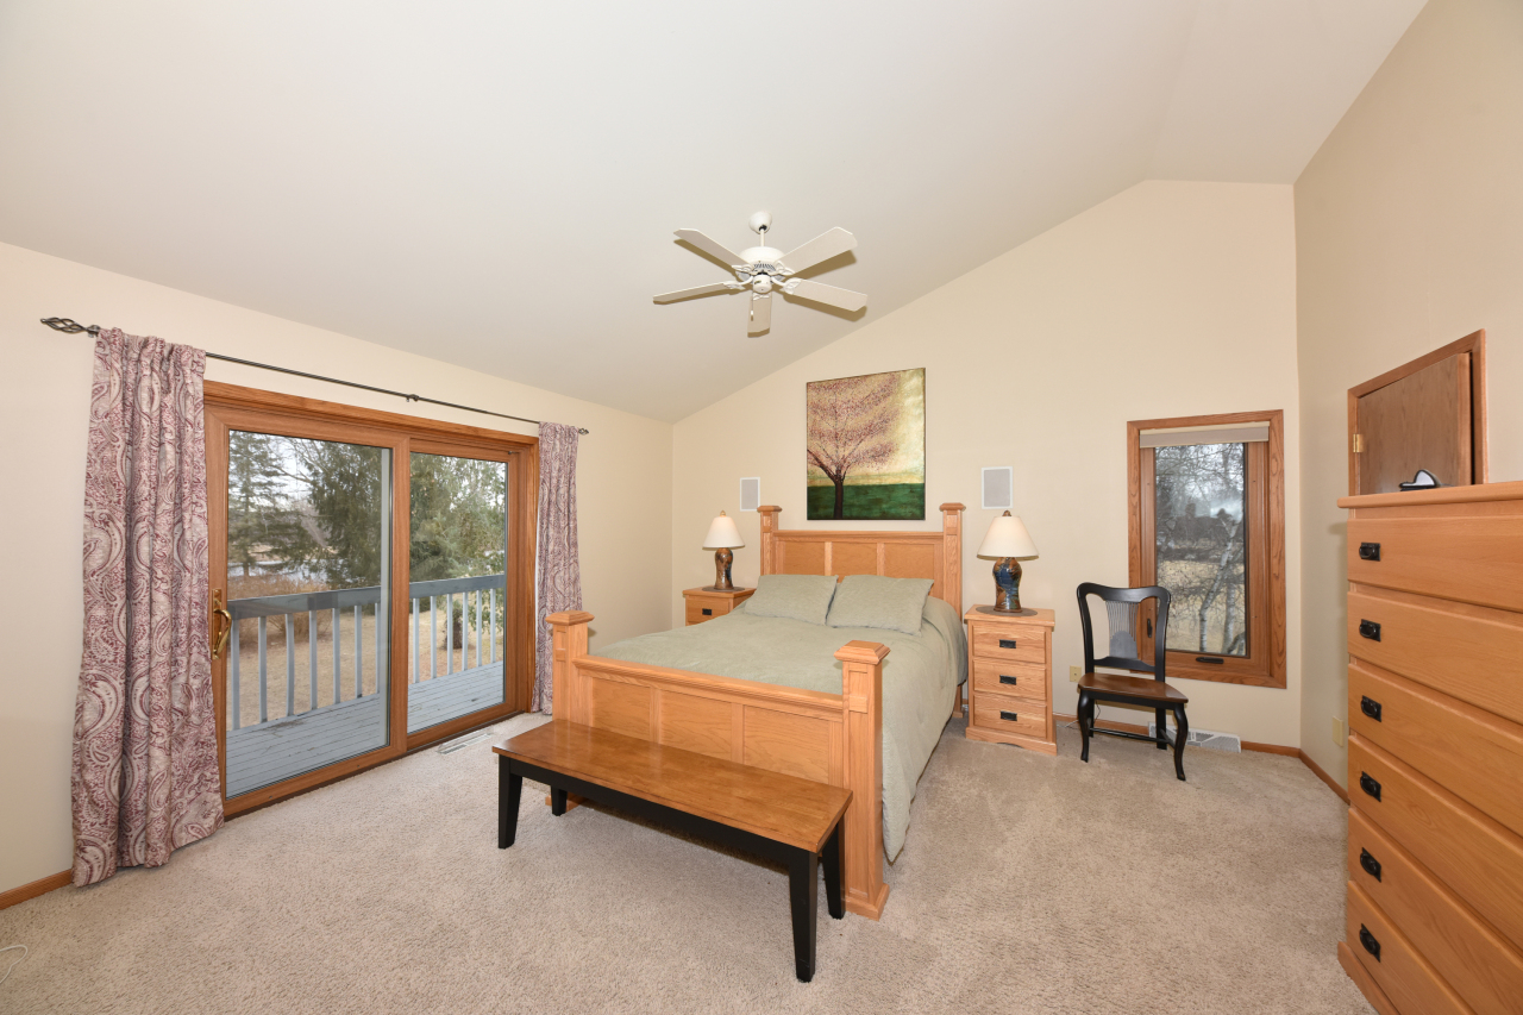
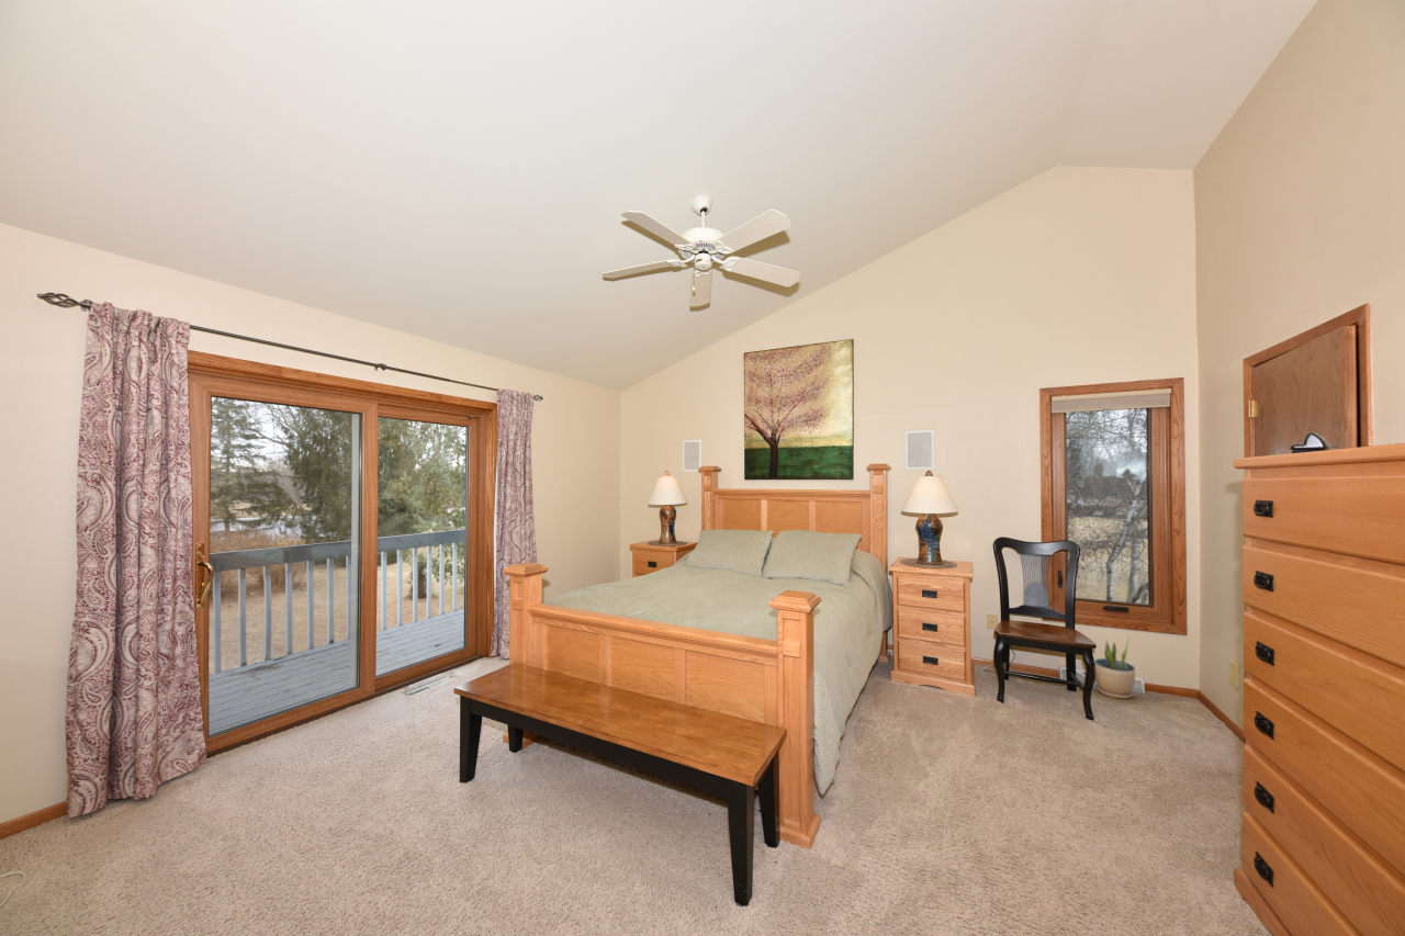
+ potted plant (1113, 663)
